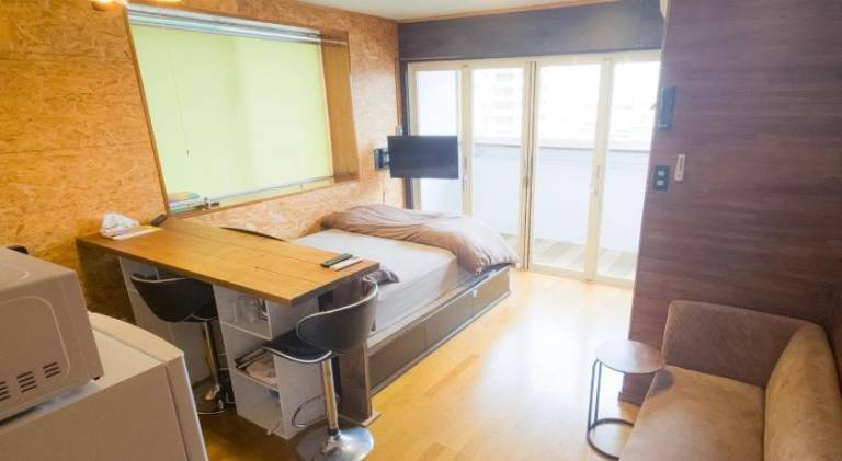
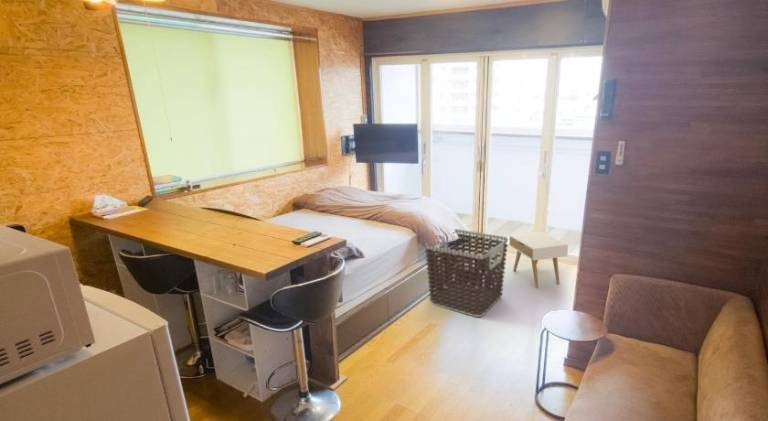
+ clothes hamper (466, 270)
+ nightstand (536, 258)
